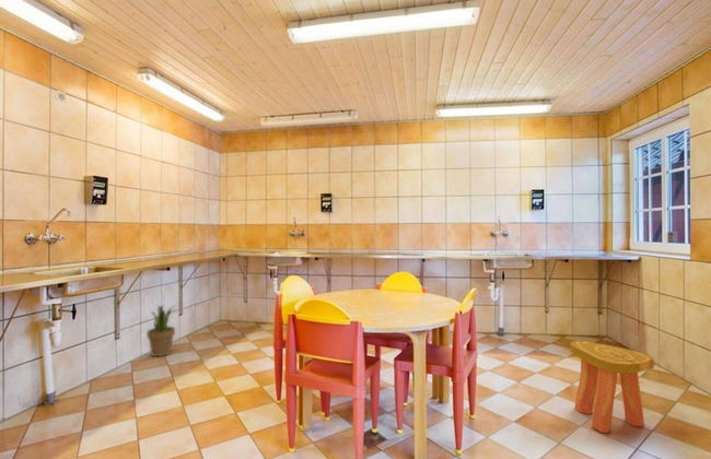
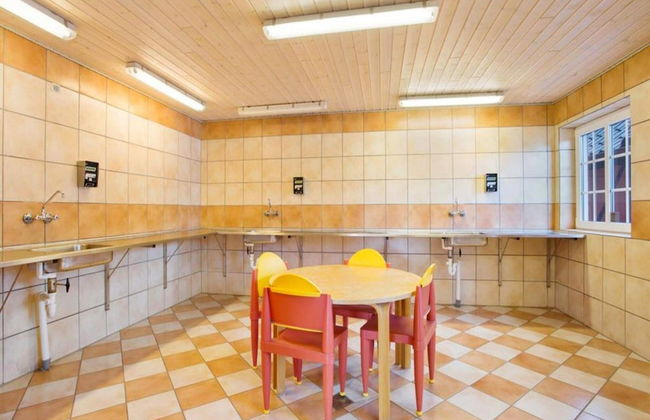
- potted plant (163, 328)
- stool (613, 387)
